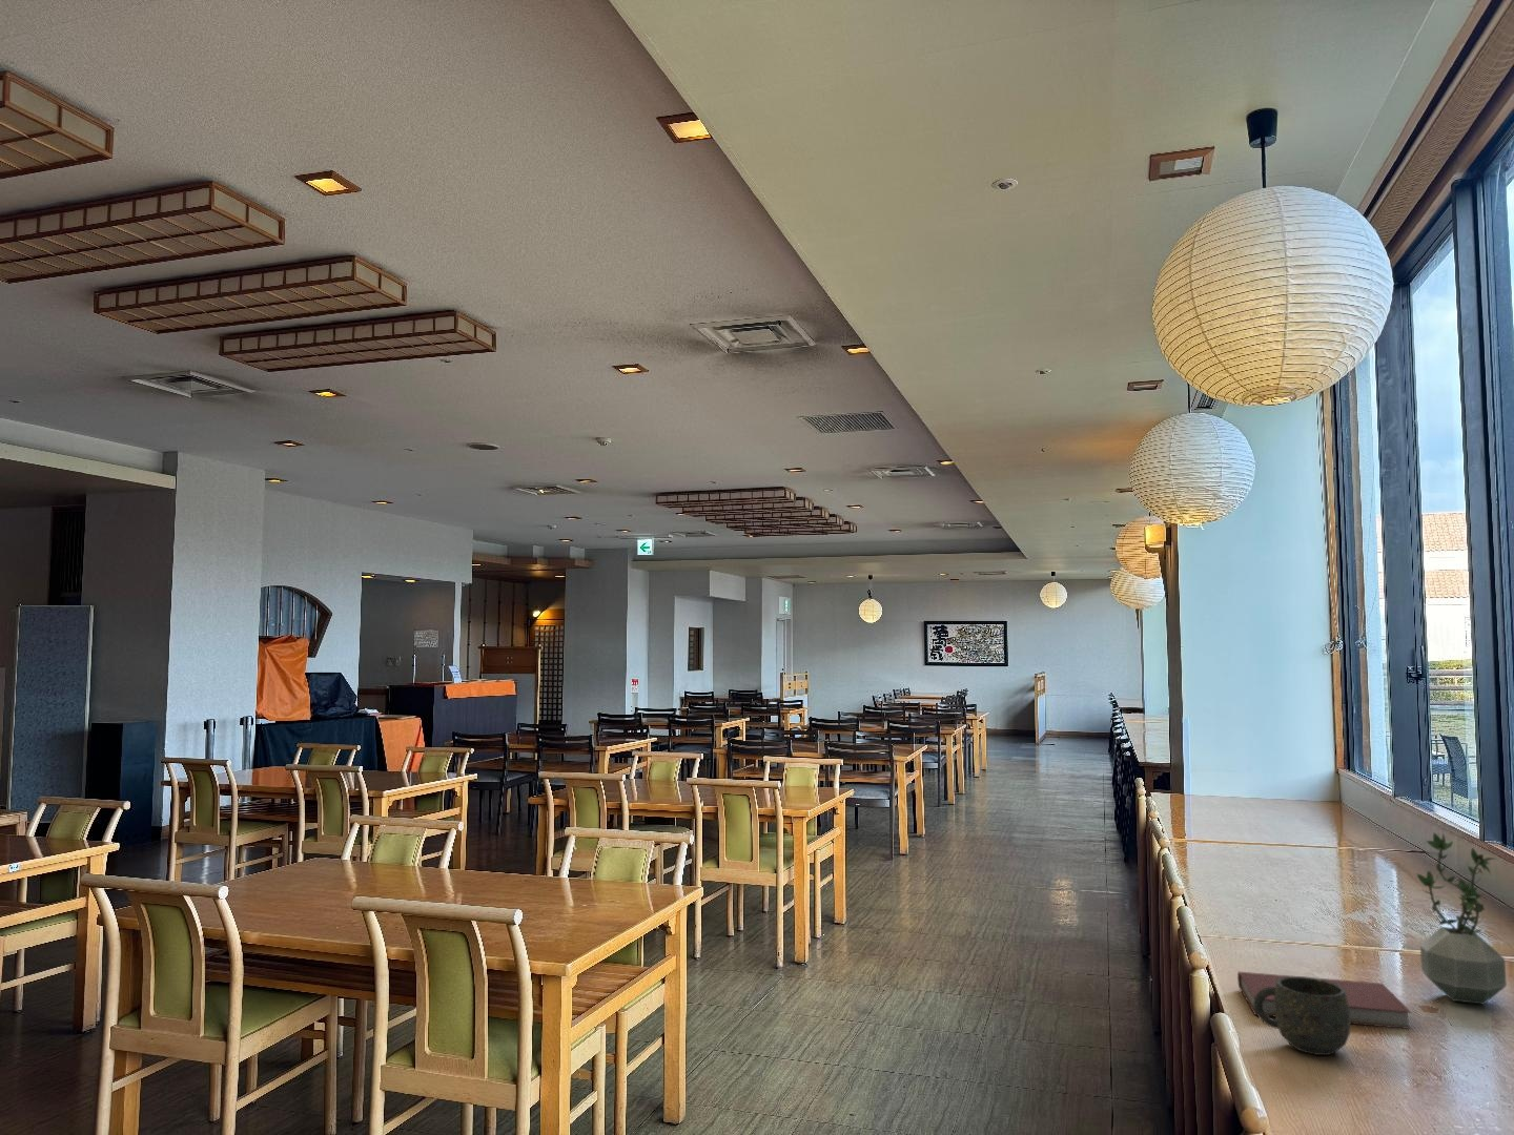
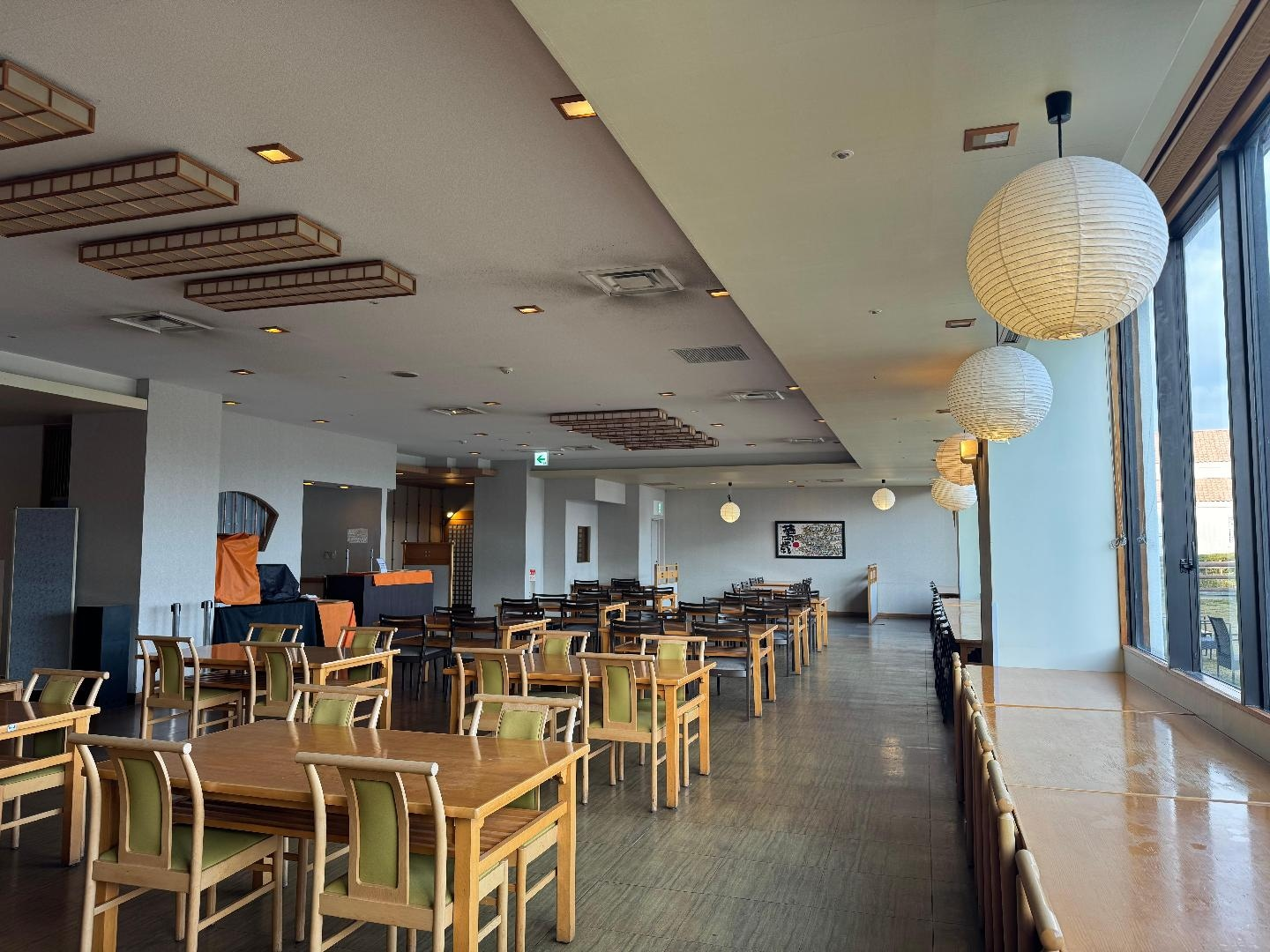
- potted plant (1456, 916)
- book (1323, 980)
- mug (1301, 1015)
